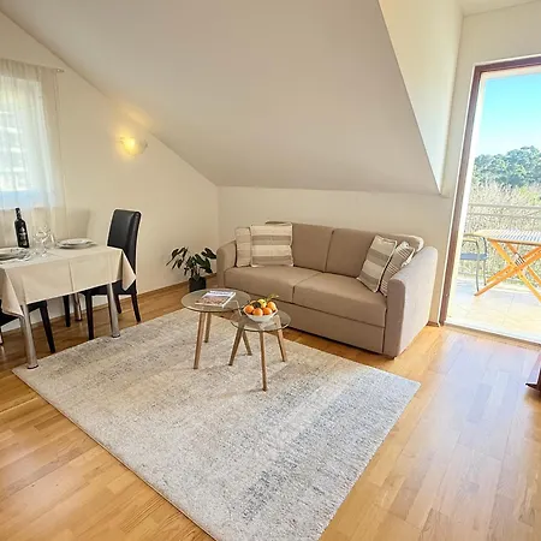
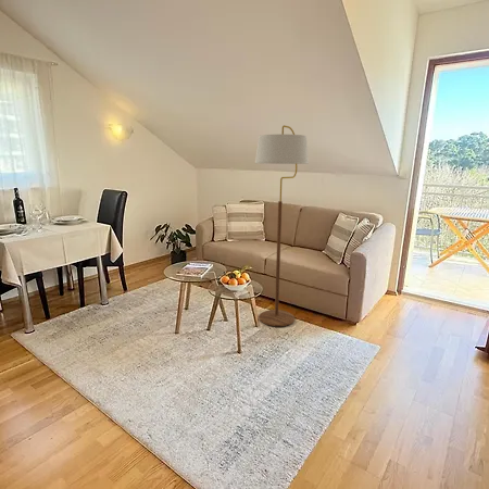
+ floor lamp (280, 227)
